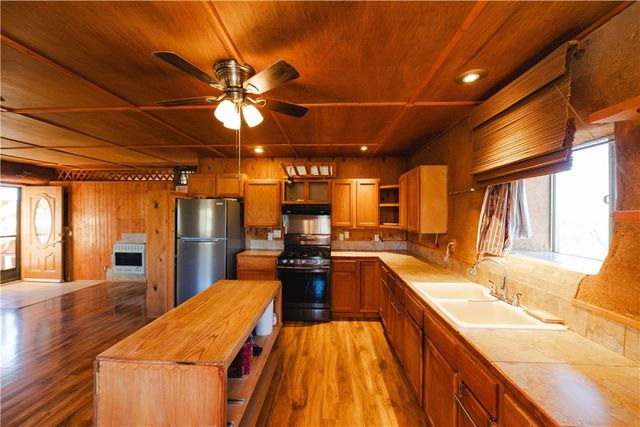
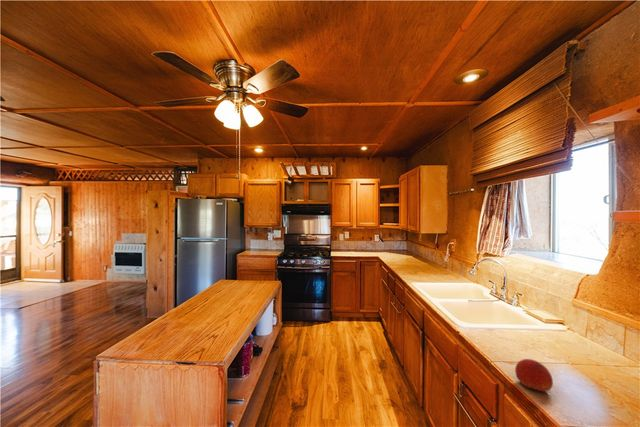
+ fruit (533, 373)
